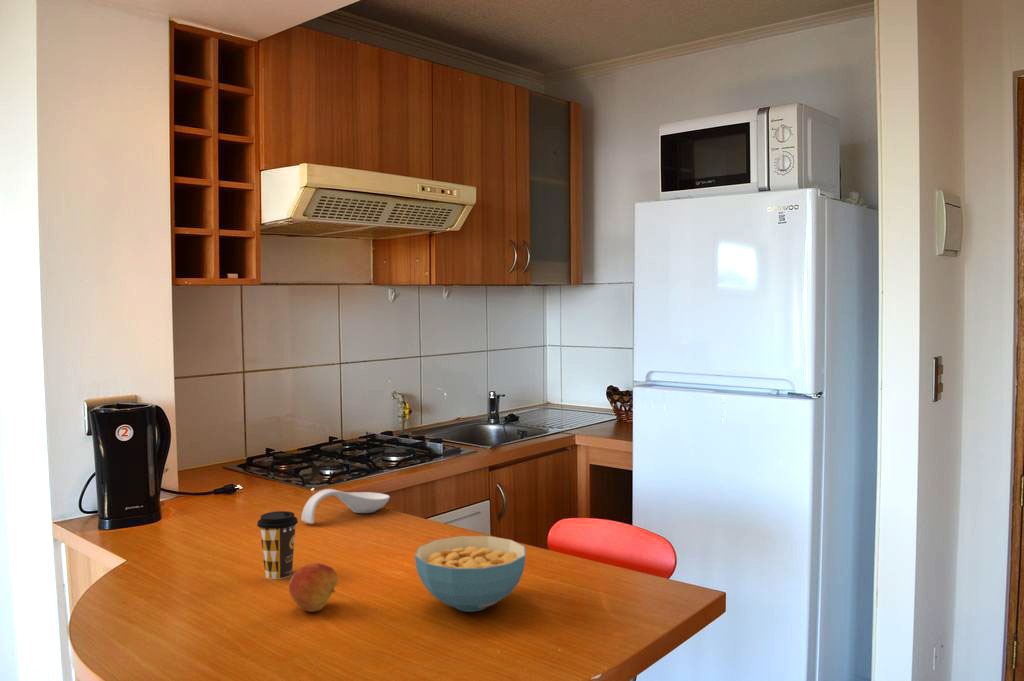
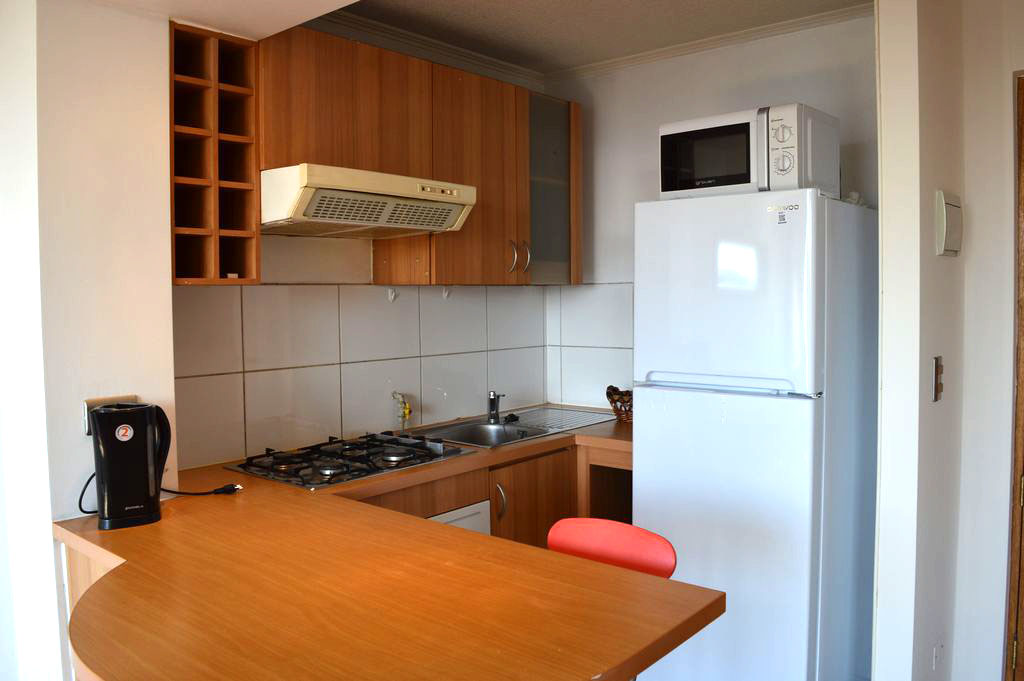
- coffee cup (278, 545)
- cereal bowl (471, 578)
- fruit (313, 587)
- spoon rest (347, 500)
